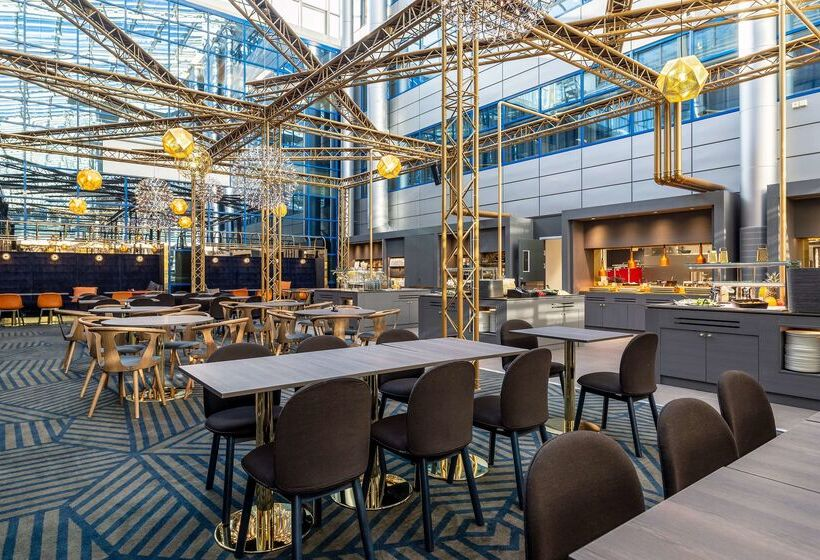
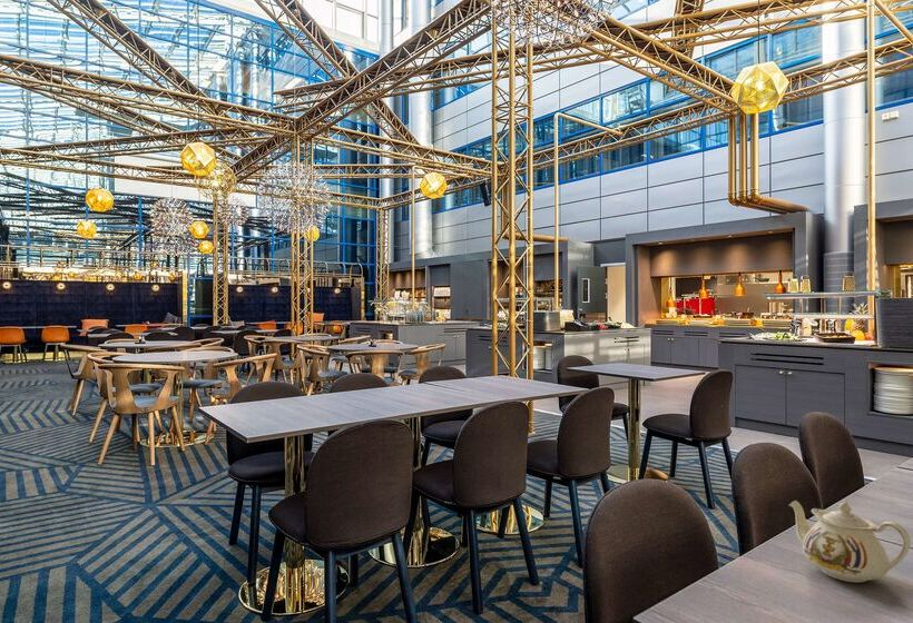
+ teapot (844, 537)
